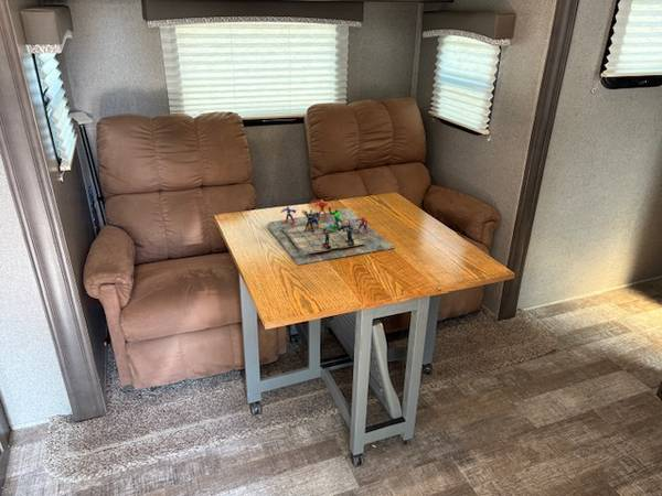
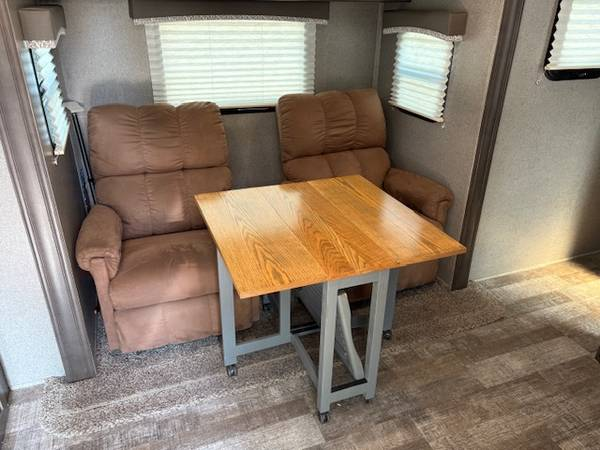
- board game (328, 223)
